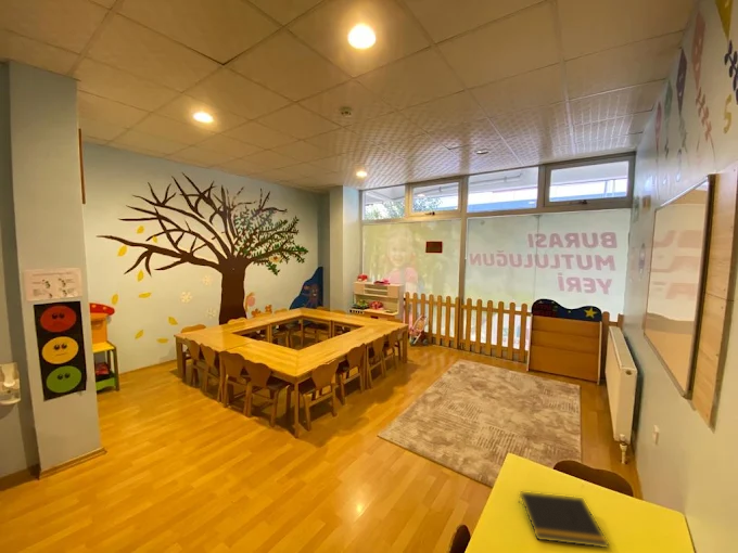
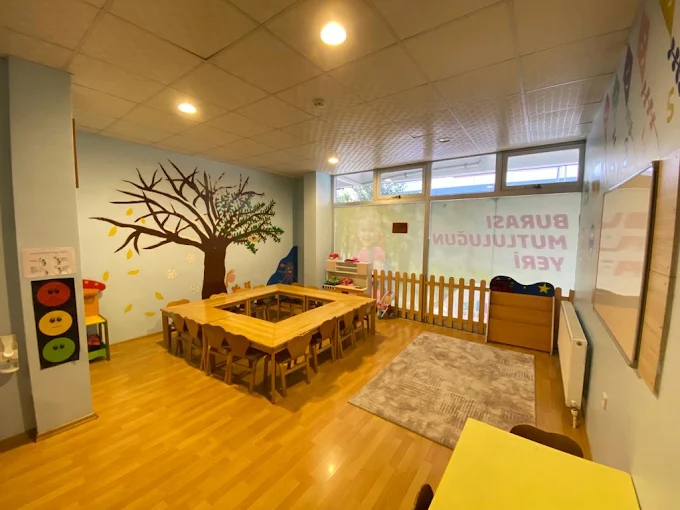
- notepad (560, 517)
